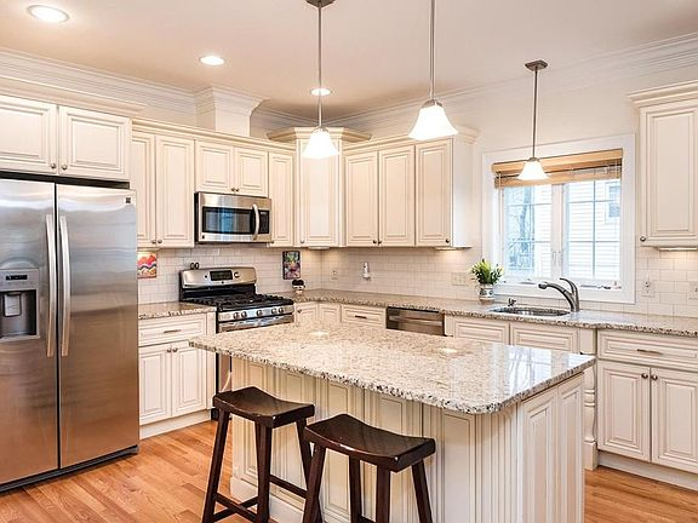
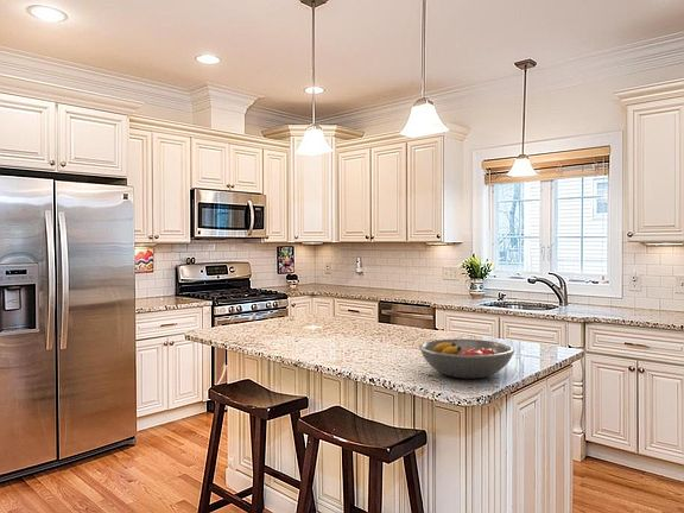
+ fruit bowl (466, 356)
